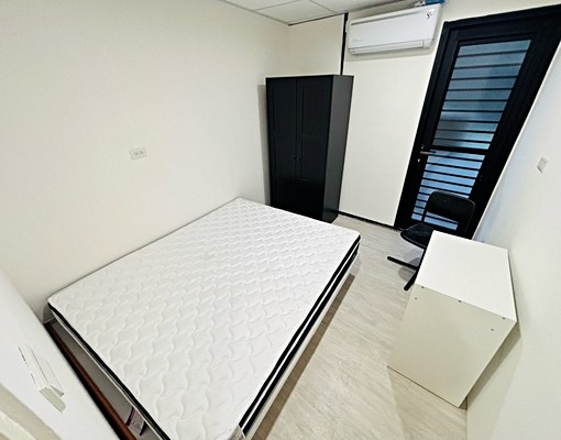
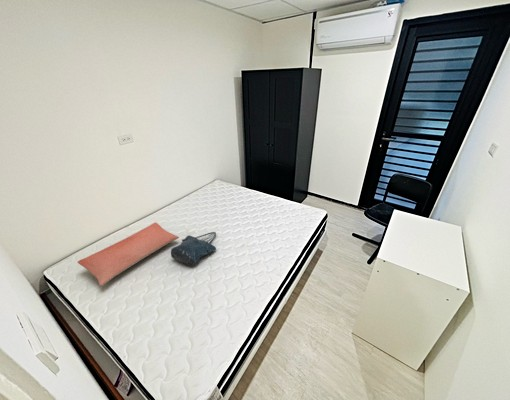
+ pillow (133, 248)
+ tote bag (198, 242)
